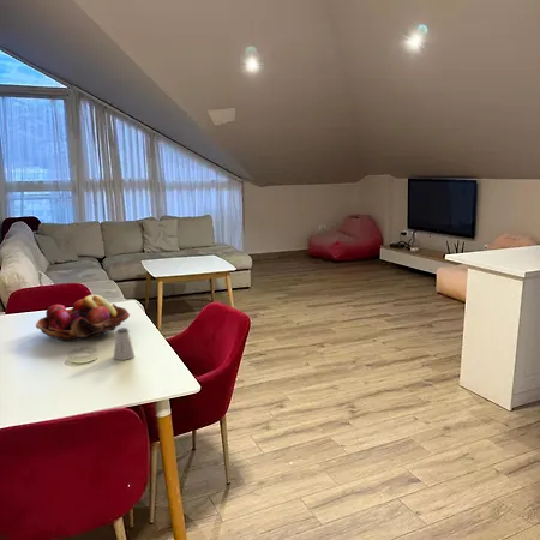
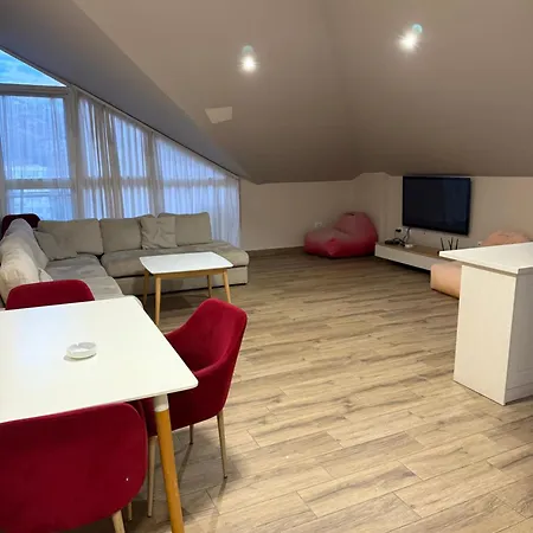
- saltshaker (122, 342)
- fruit basket (85, 316)
